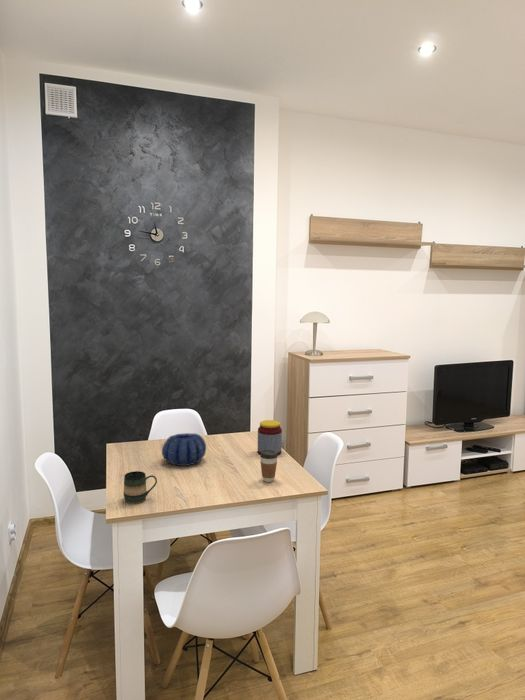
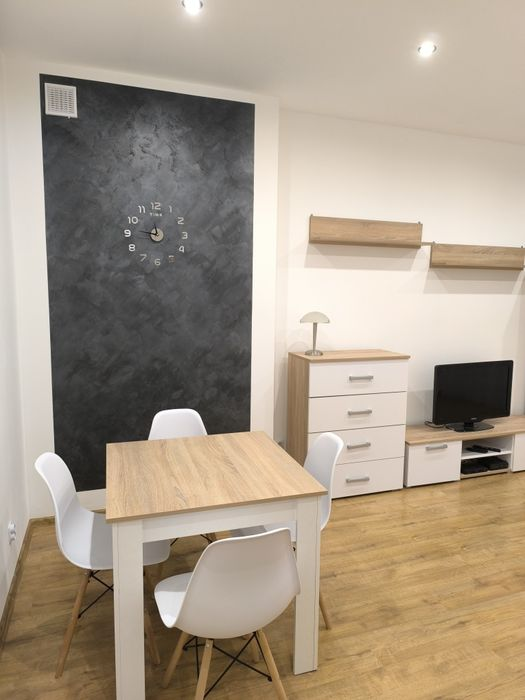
- jar (269, 437)
- decorative bowl (184, 448)
- coffee cup (268, 466)
- mug (140, 486)
